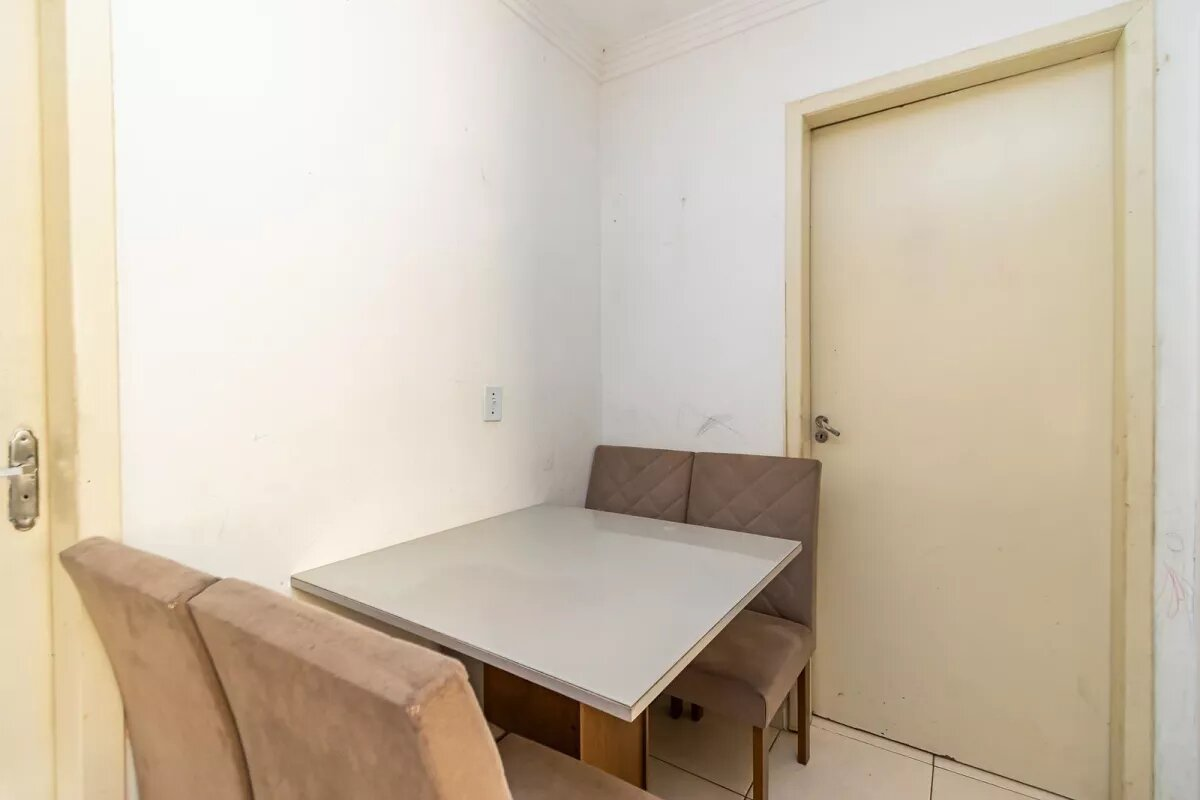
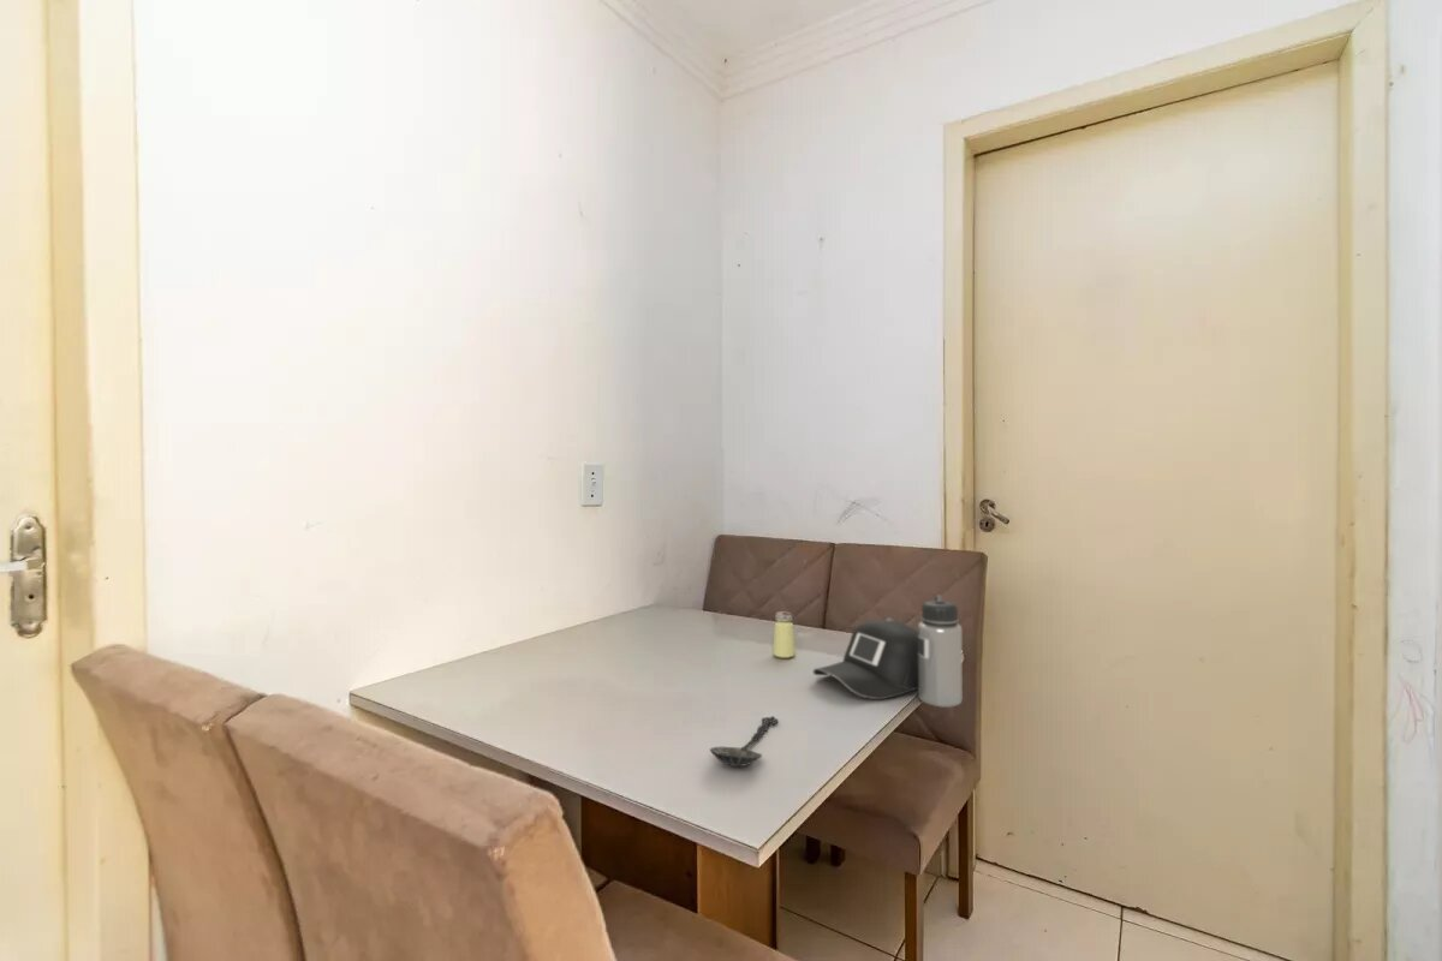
+ water bottle (883, 635)
+ saltshaker (783, 633)
+ spoon (753, 735)
